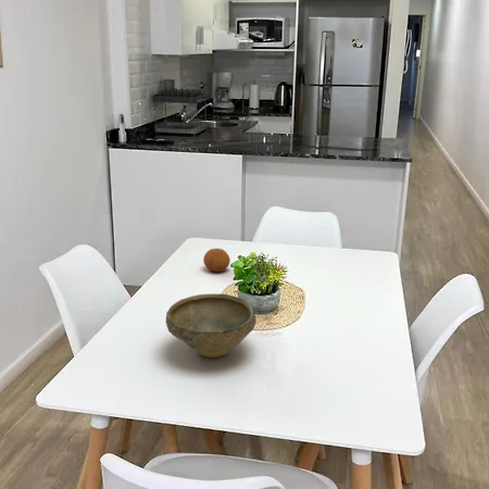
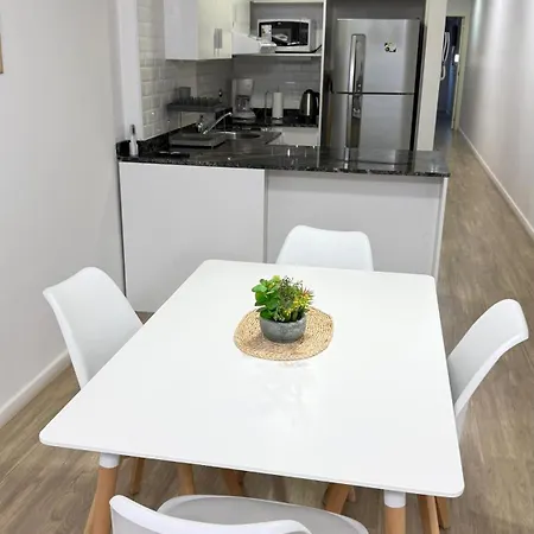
- bowl (211, 330)
- fruit (216, 260)
